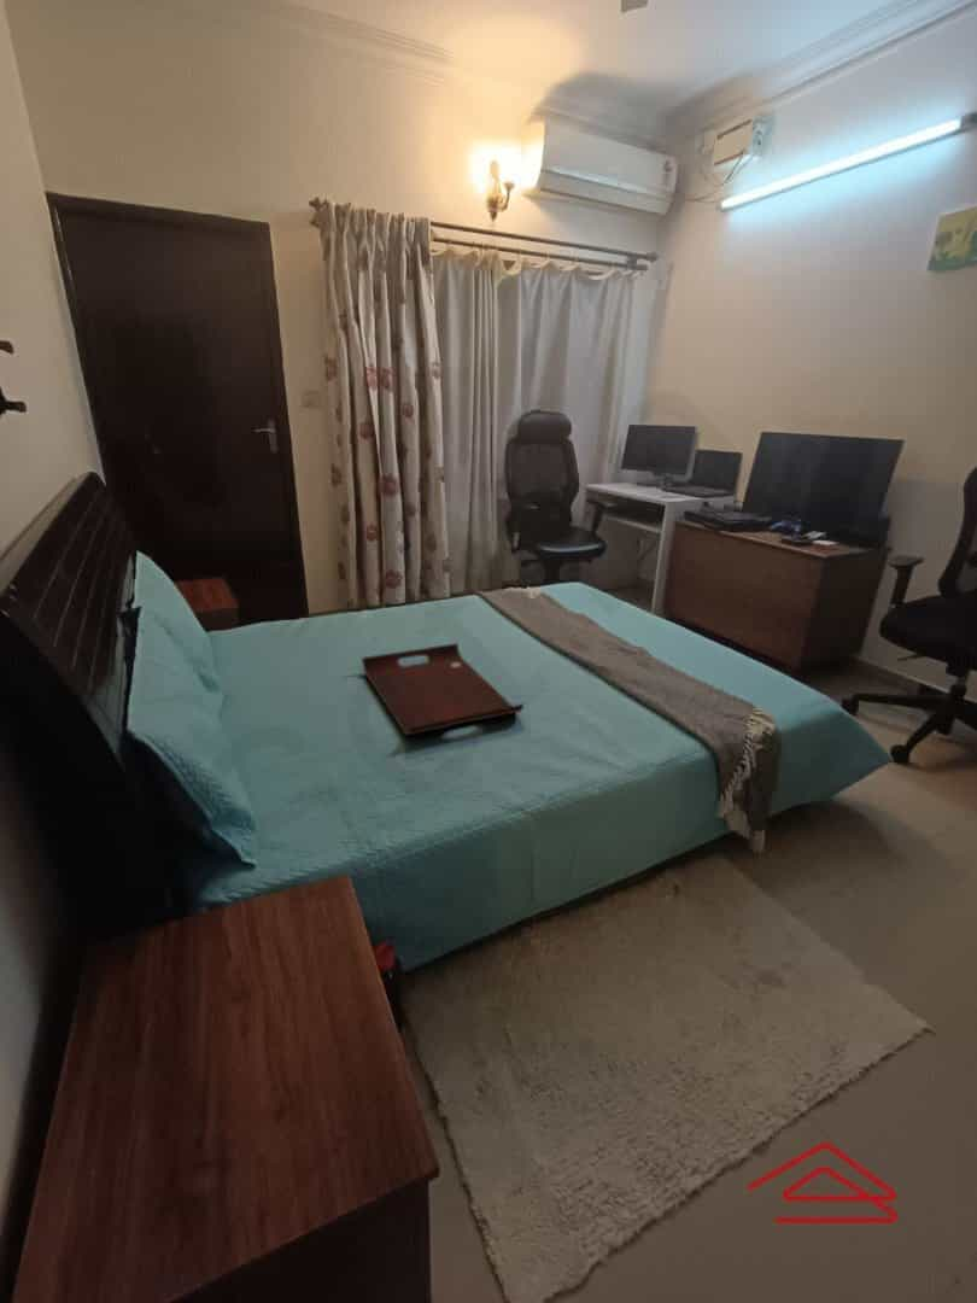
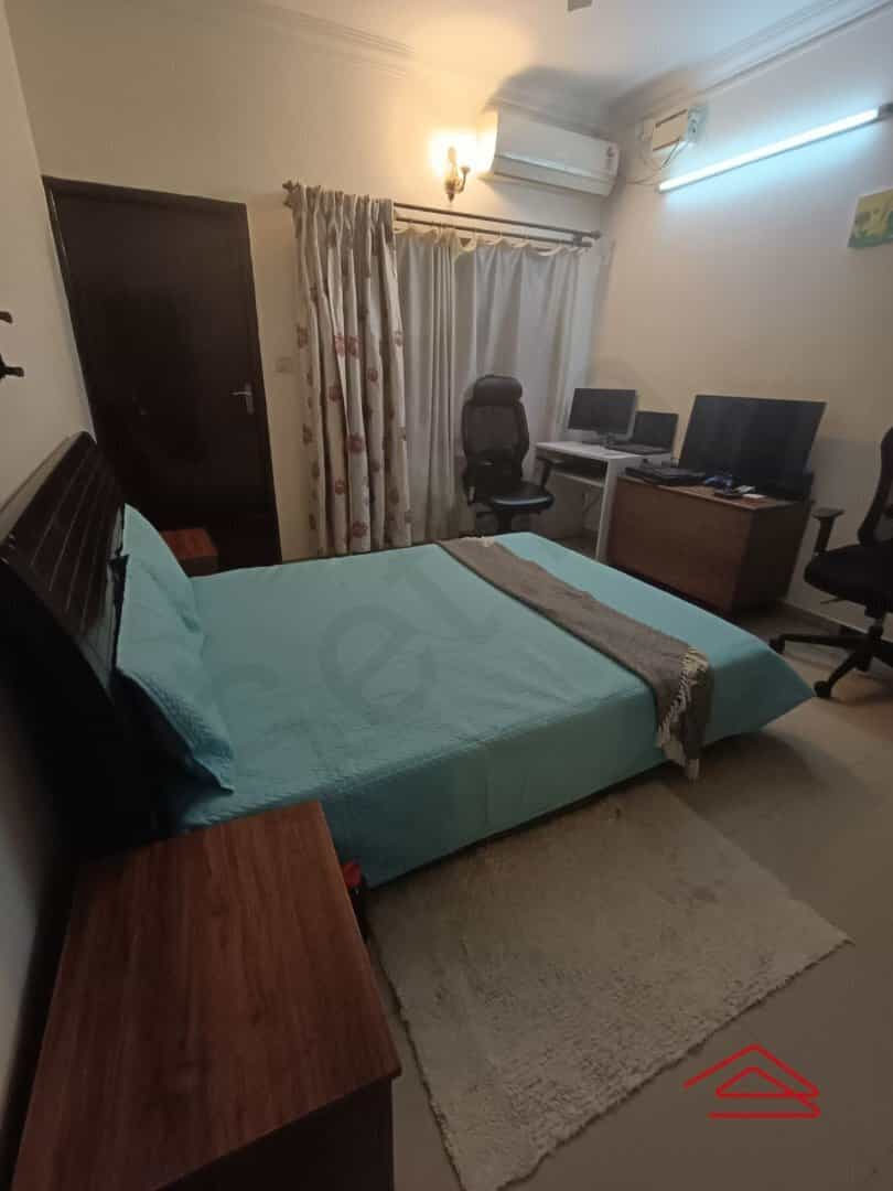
- serving tray (437, 685)
